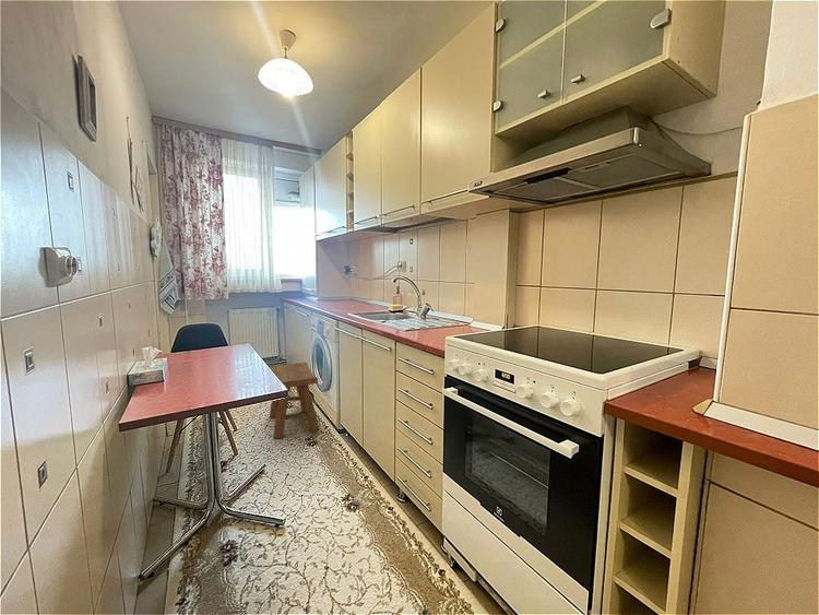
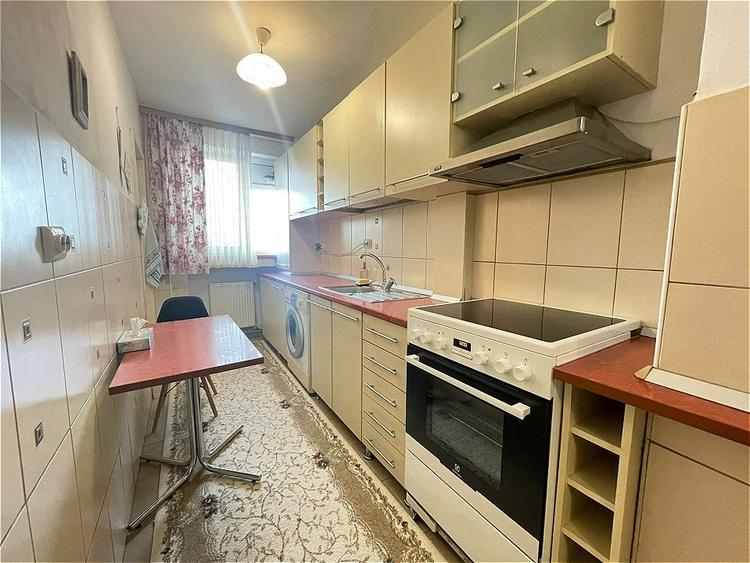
- stool (292, 397)
